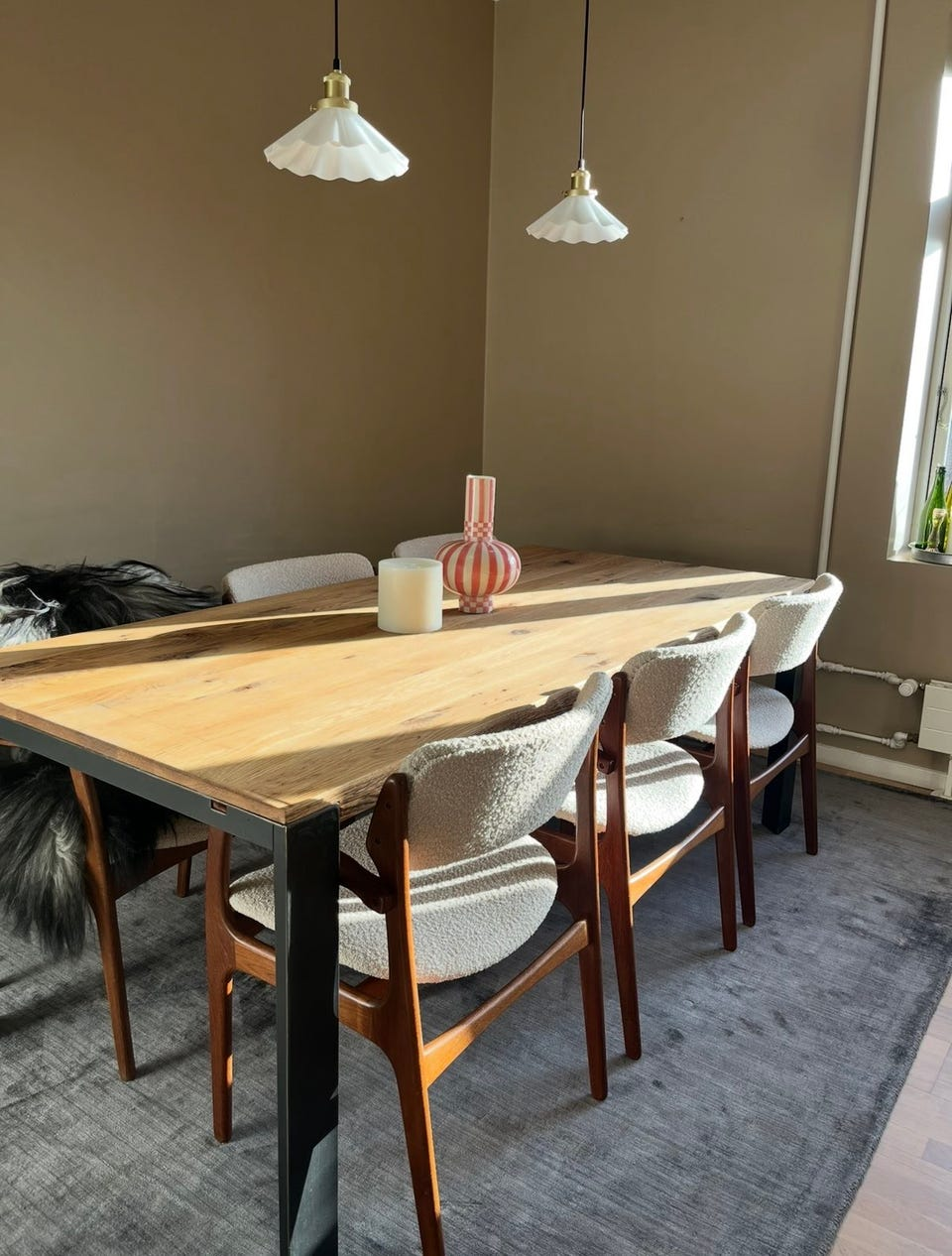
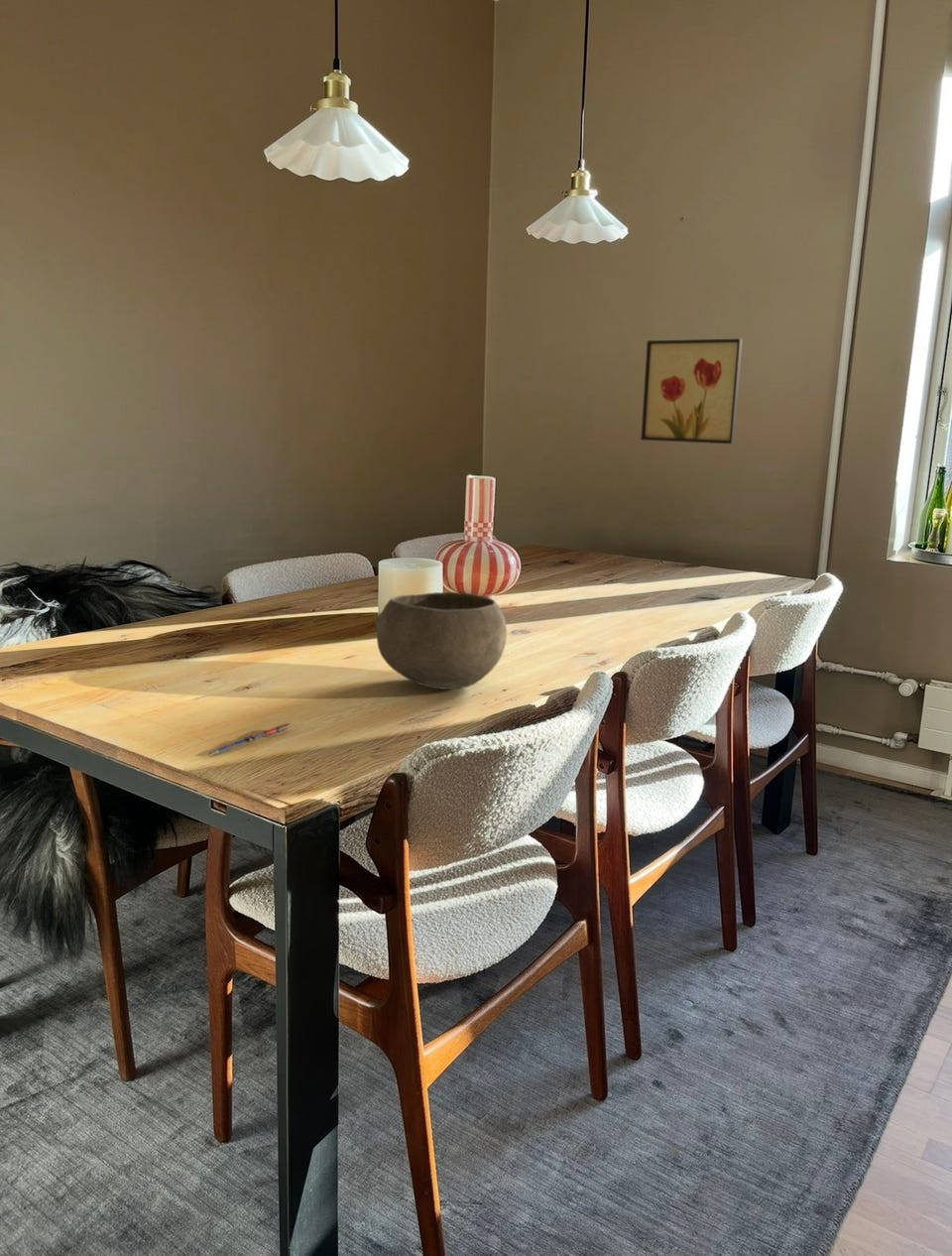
+ wall art (690, 391)
+ bowl (440, 642)
+ pen (251, 737)
